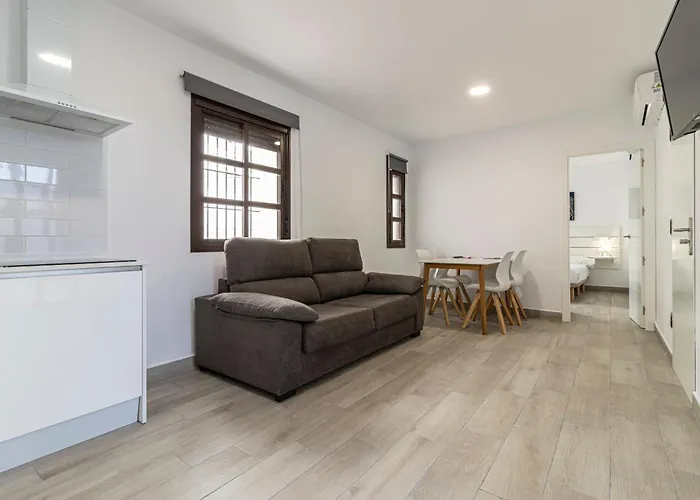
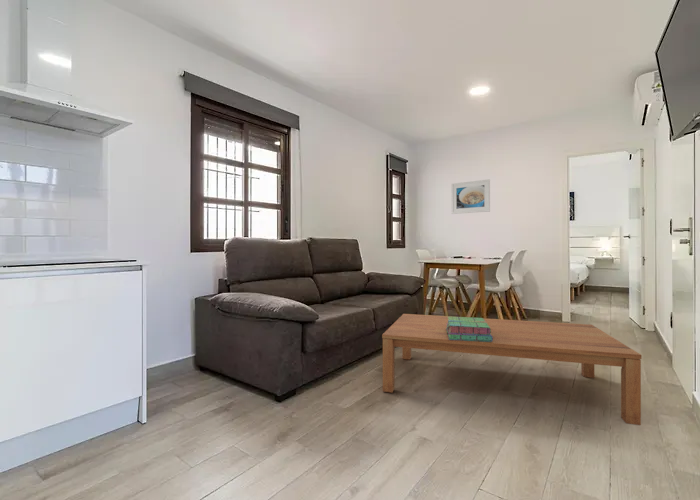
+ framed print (470, 197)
+ stack of books (467, 327)
+ coffee table (493, 354)
